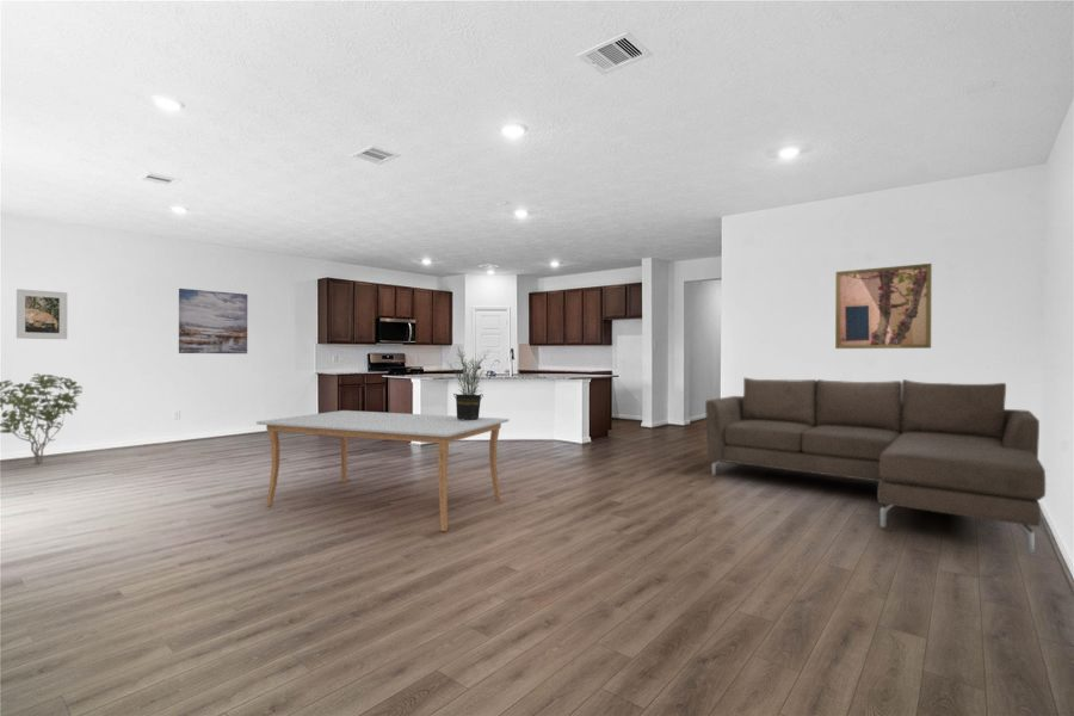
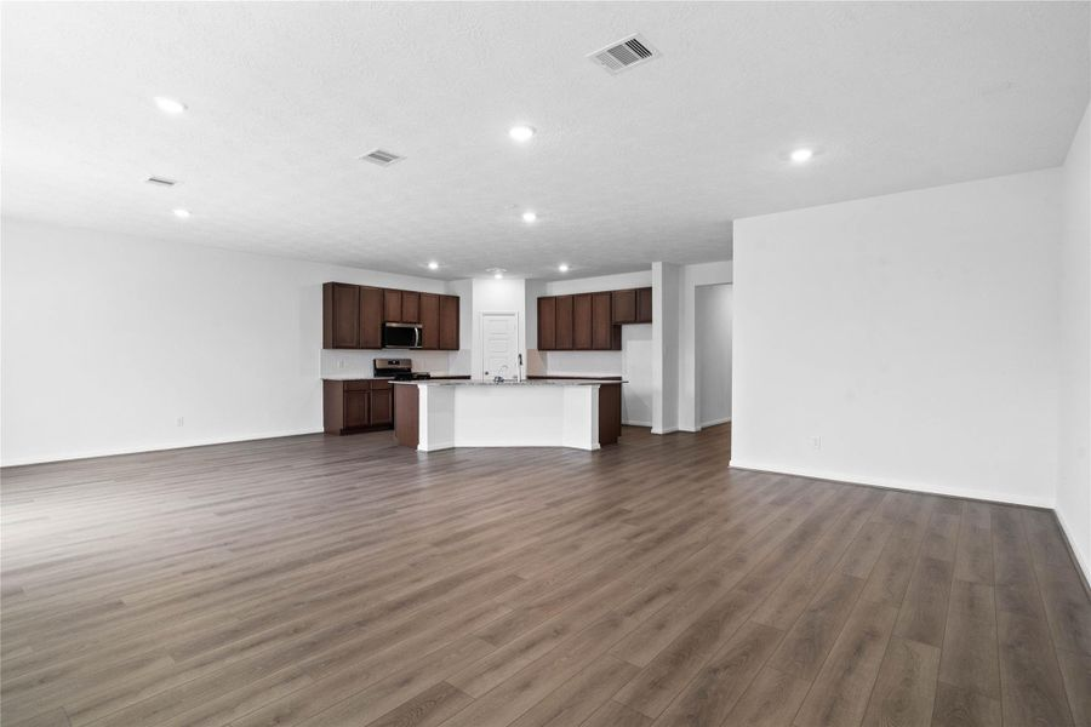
- dining table (390, 439)
- sofa (844, 437)
- wall art (214, 322)
- potted plant (464, 383)
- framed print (42, 314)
- shrub (38, 418)
- wall art (881, 308)
